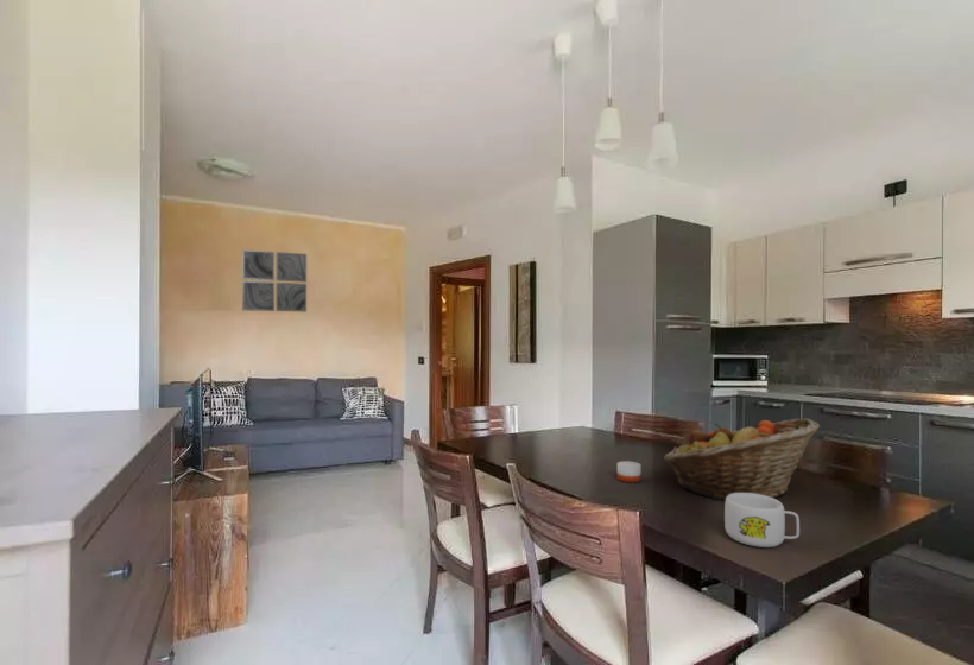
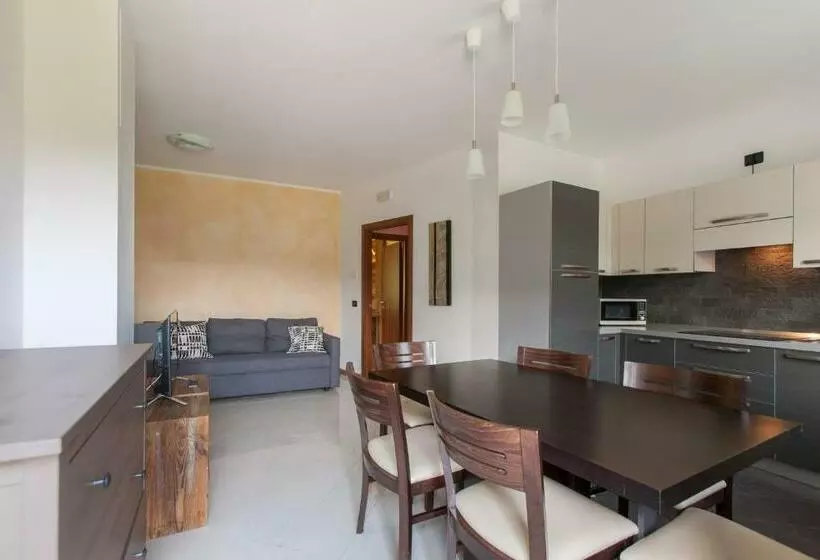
- fruit basket (739, 451)
- candle (628, 463)
- mug (754, 519)
- wall art (276, 280)
